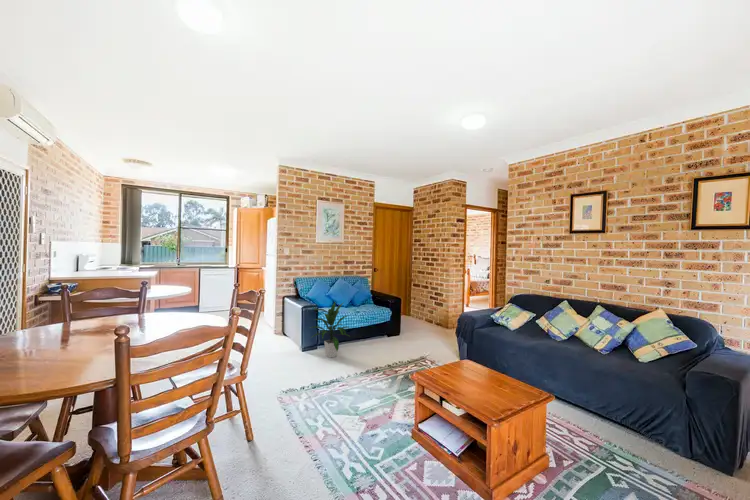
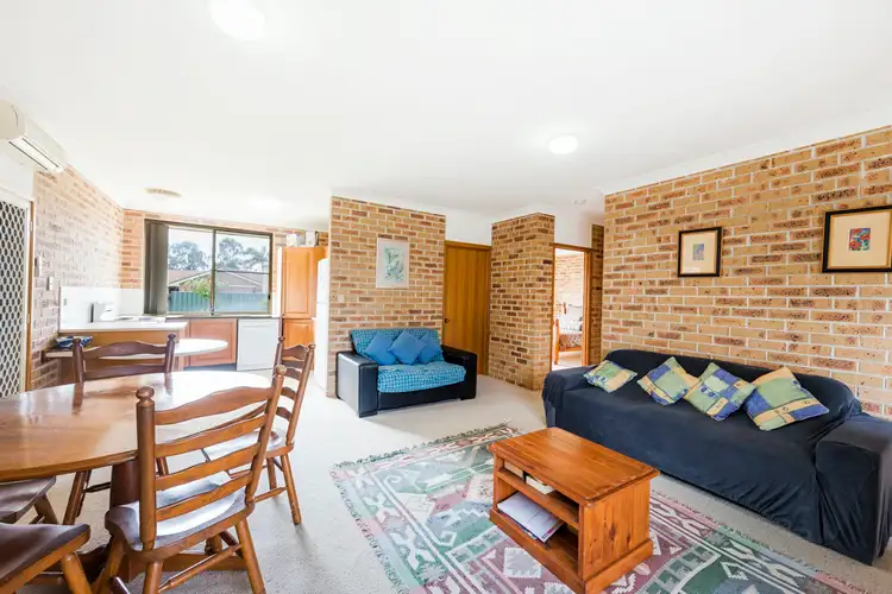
- indoor plant (331, 329)
